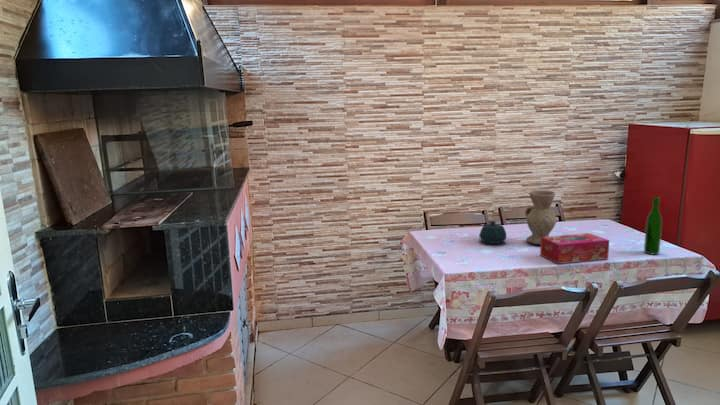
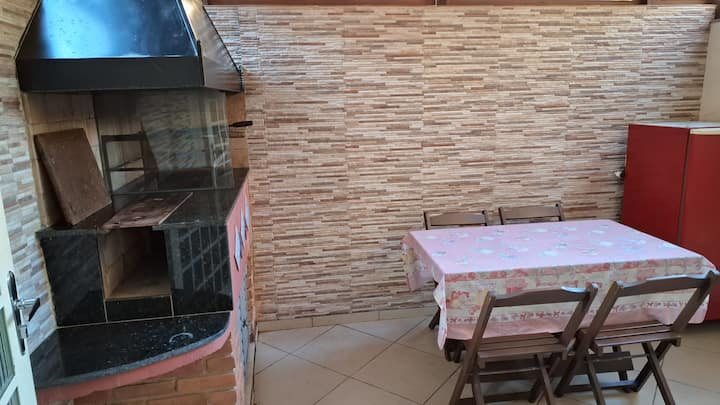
- teapot (492, 231)
- wine bottle (654, 225)
- vase (539, 216)
- tissue box (574, 247)
